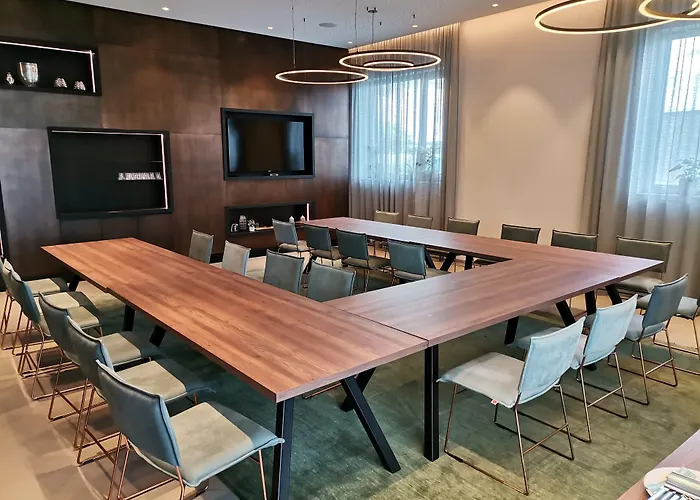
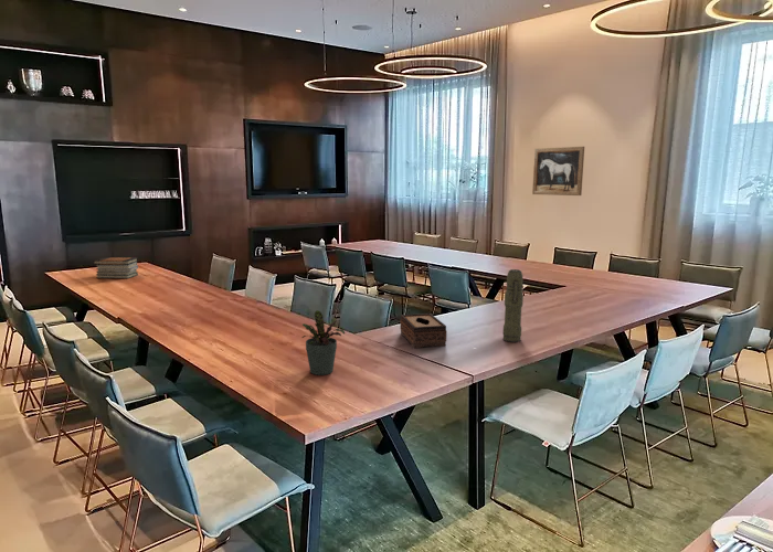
+ book stack (116, 267)
+ potted plant (324, 340)
+ wall art (557, 171)
+ tissue box (422, 329)
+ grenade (512, 305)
